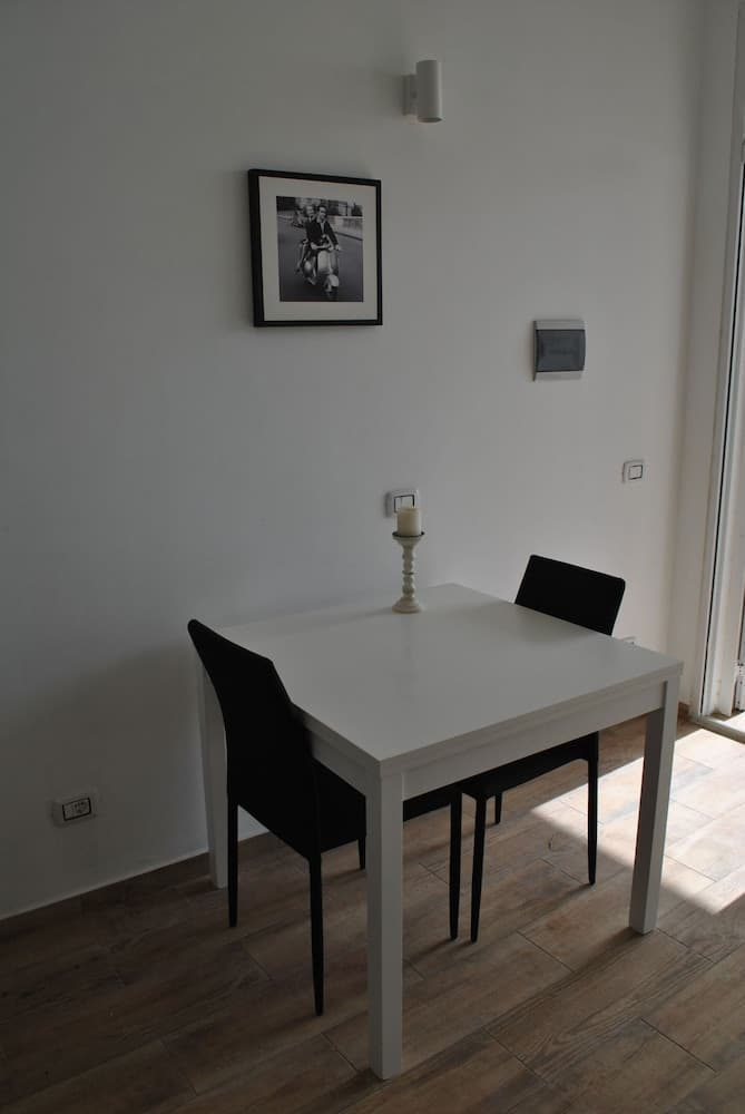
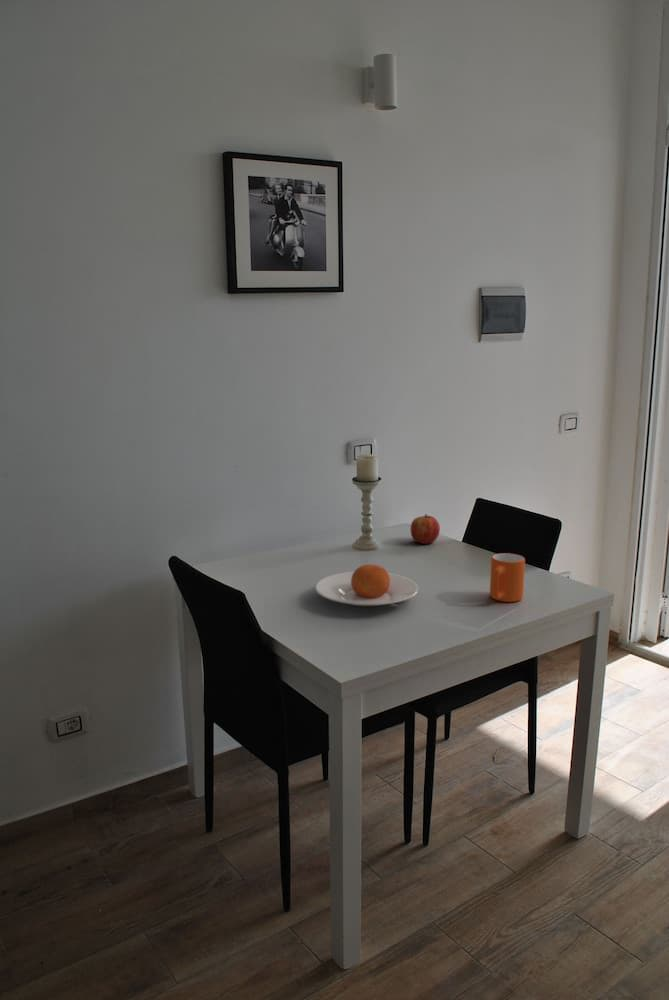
+ plate (366, 583)
+ apple (424, 527)
+ mug (507, 579)
